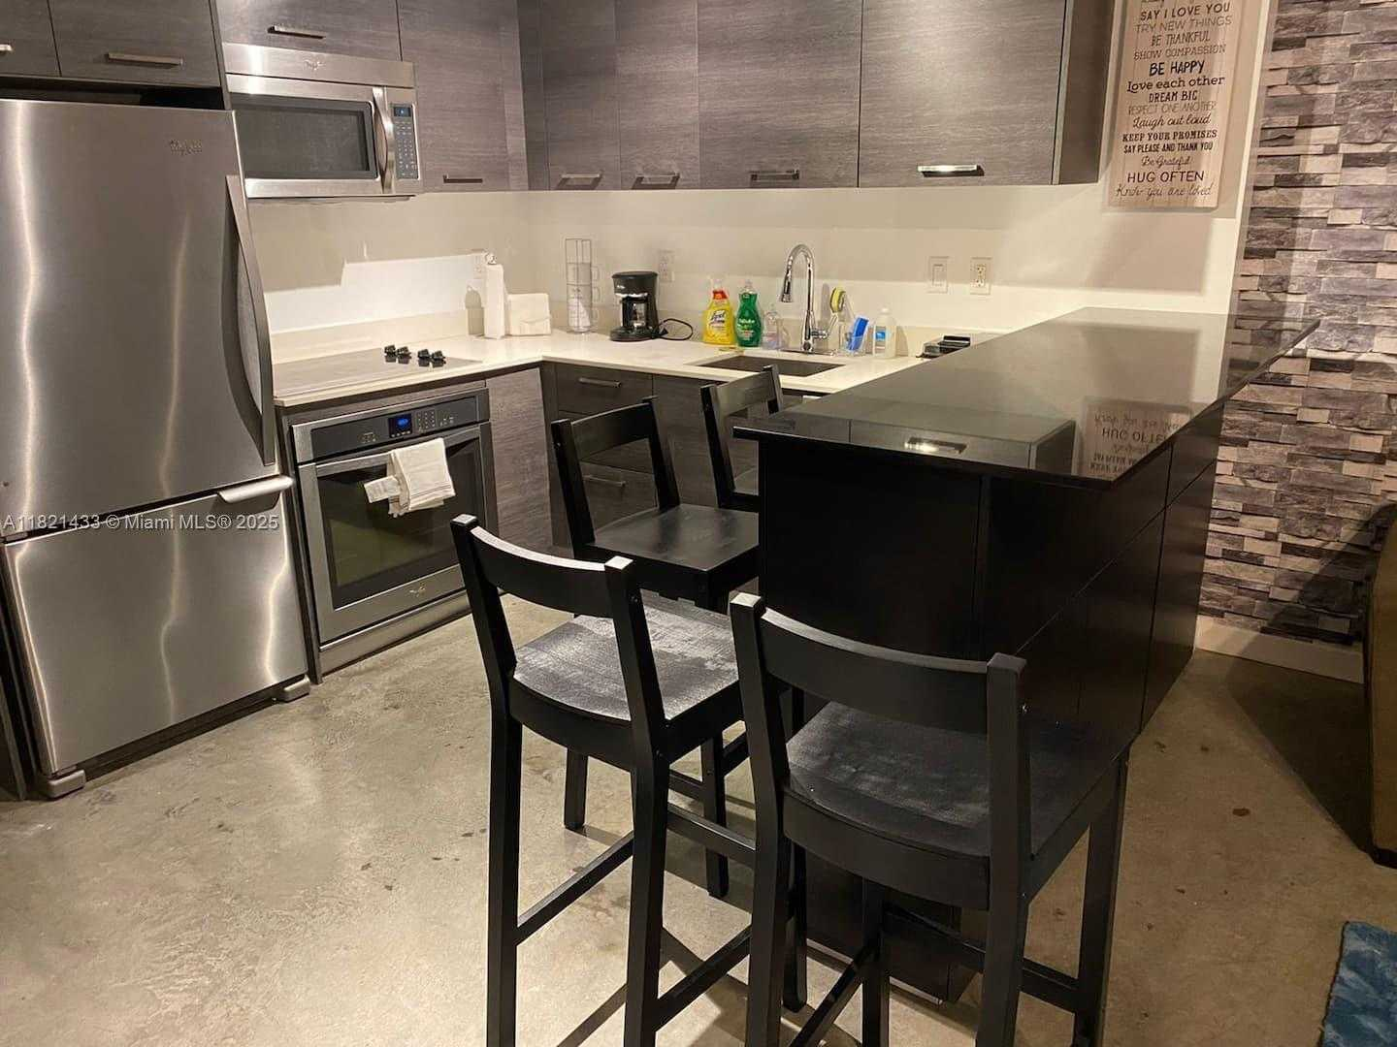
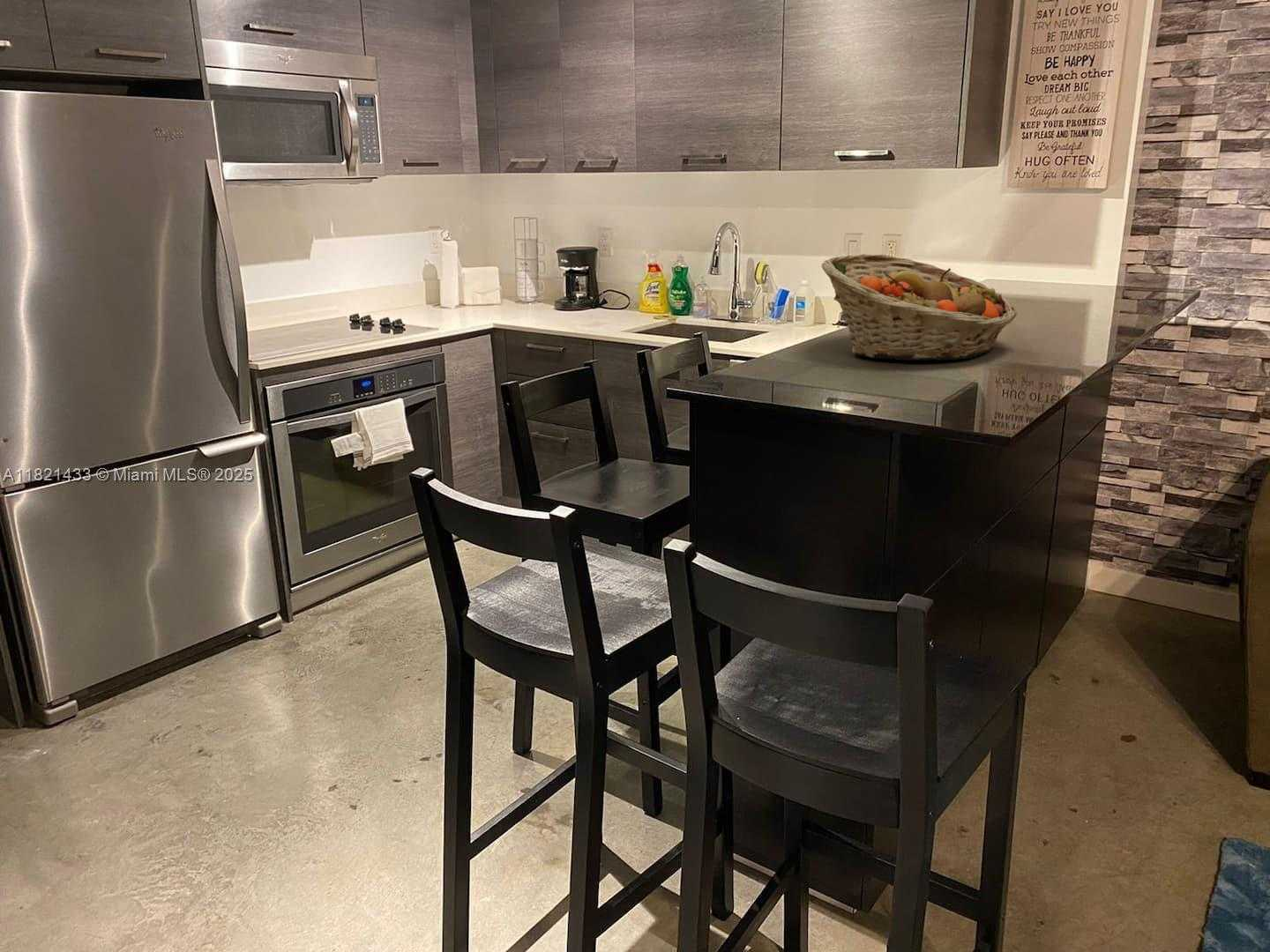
+ fruit basket (916, 303)
